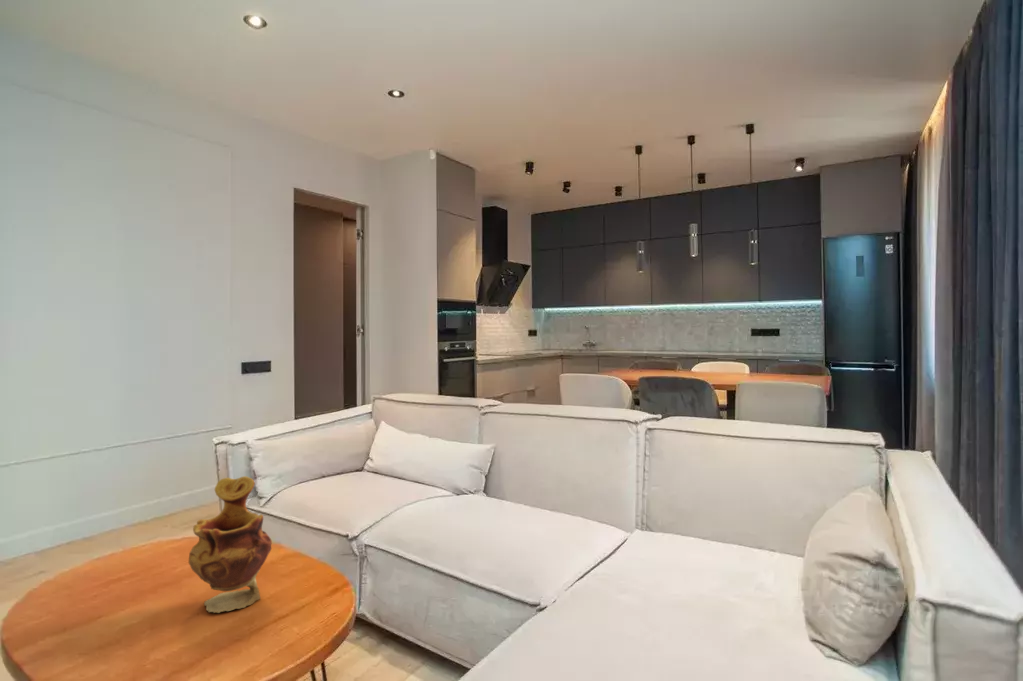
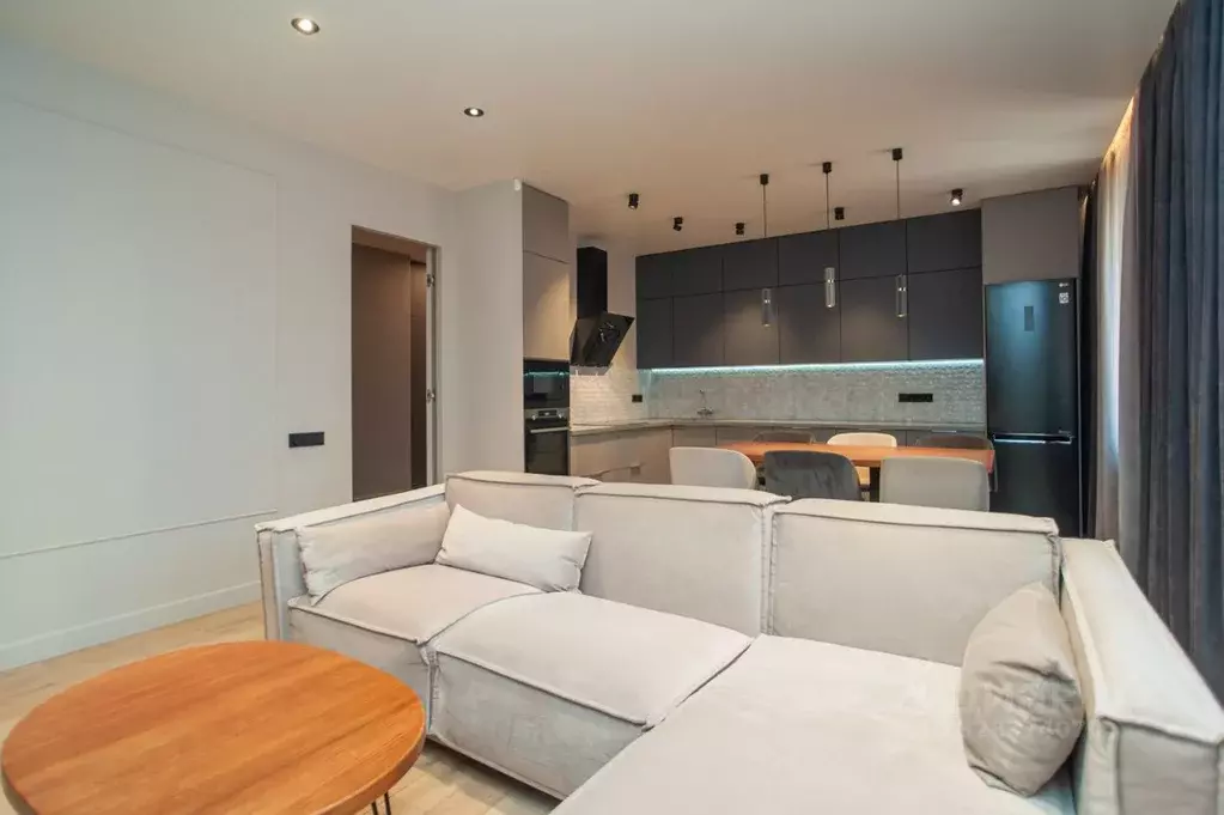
- vase (228, 543)
